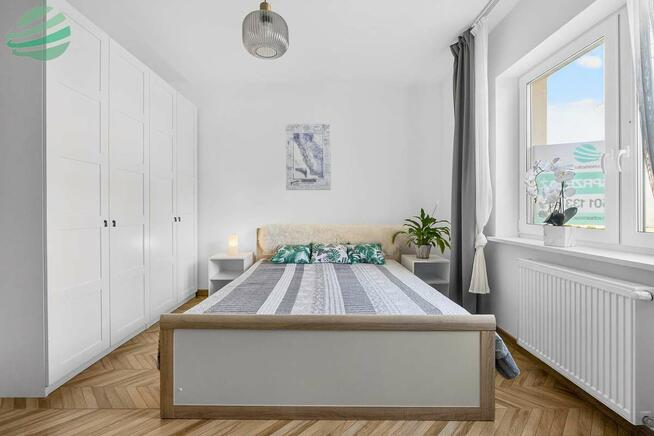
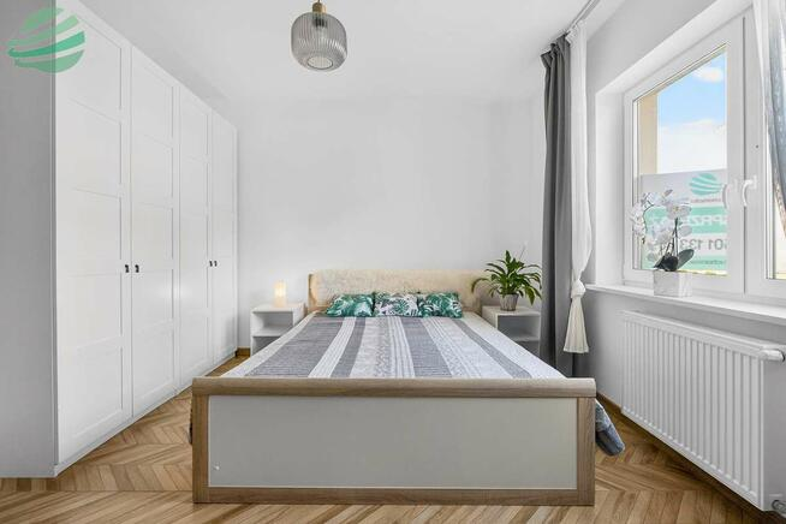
- wall art (308, 156)
